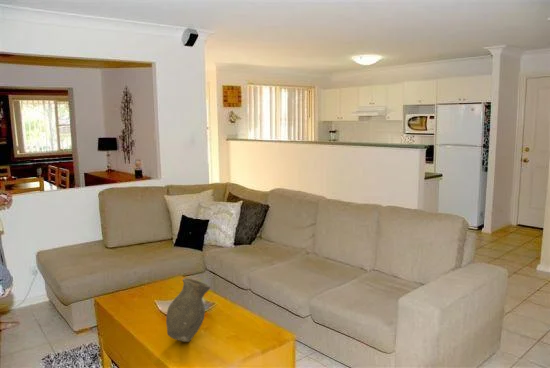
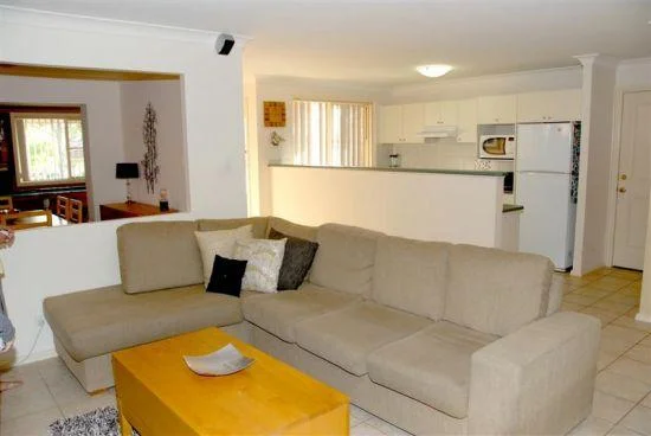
- vase (188, 309)
